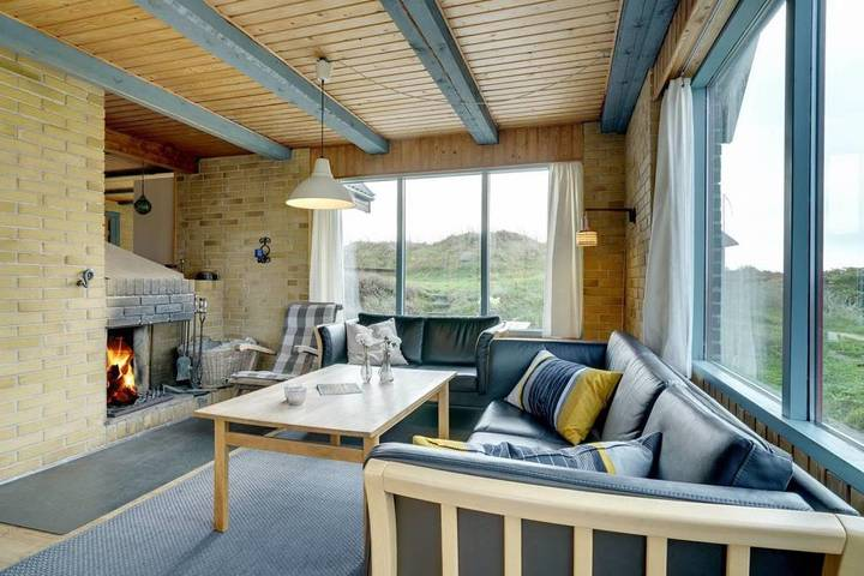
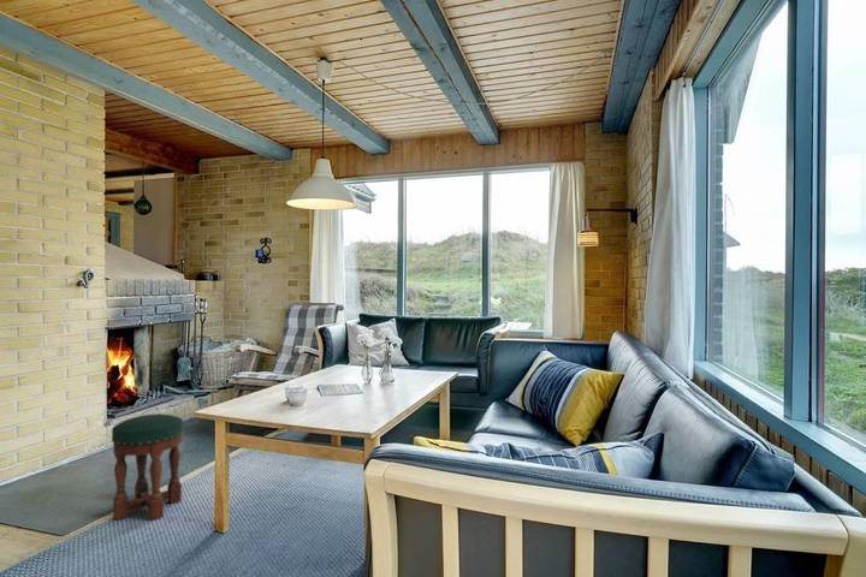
+ stool (146, 463)
